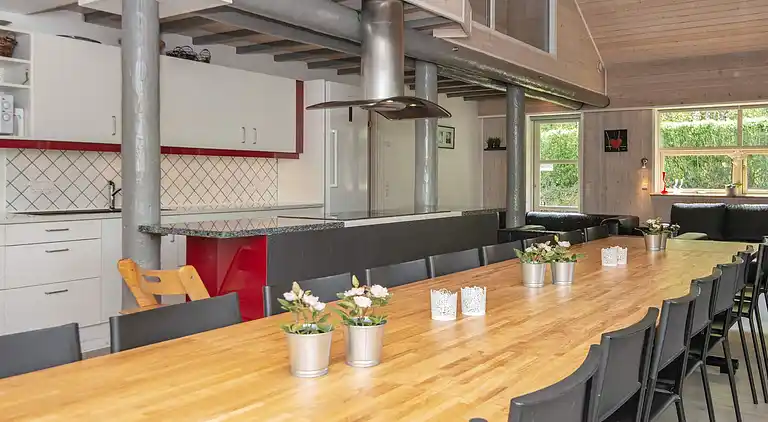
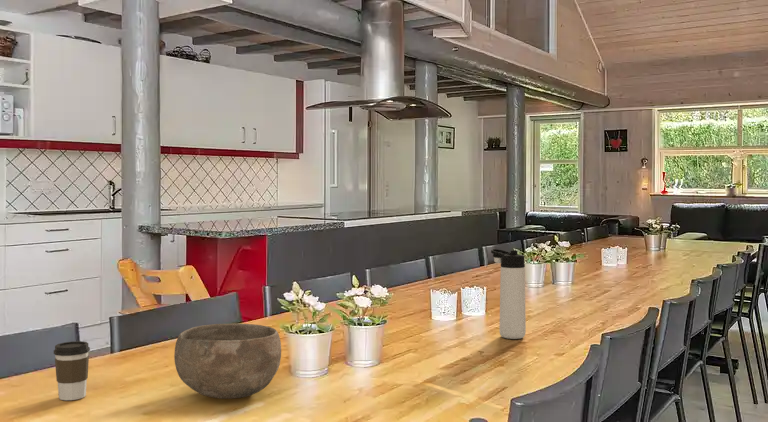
+ thermos bottle (507, 293)
+ bowl (228, 363)
+ coffee cup (72, 370)
